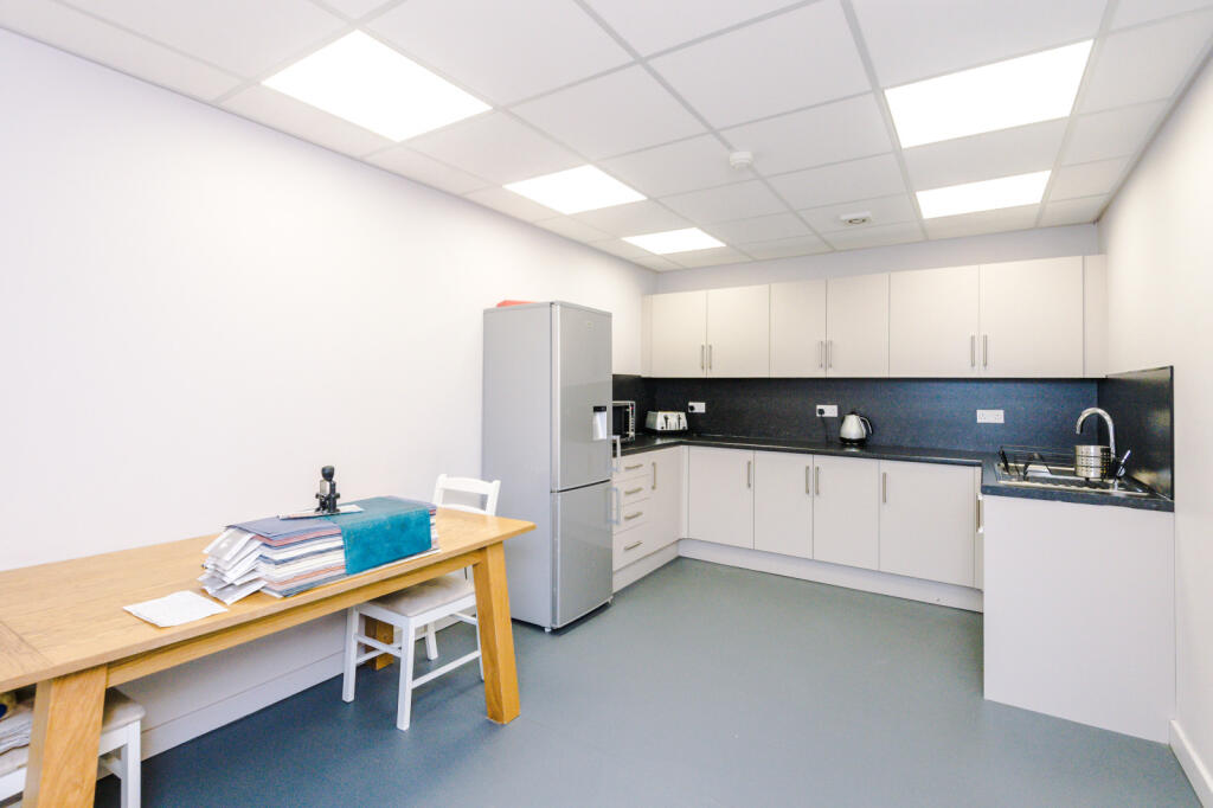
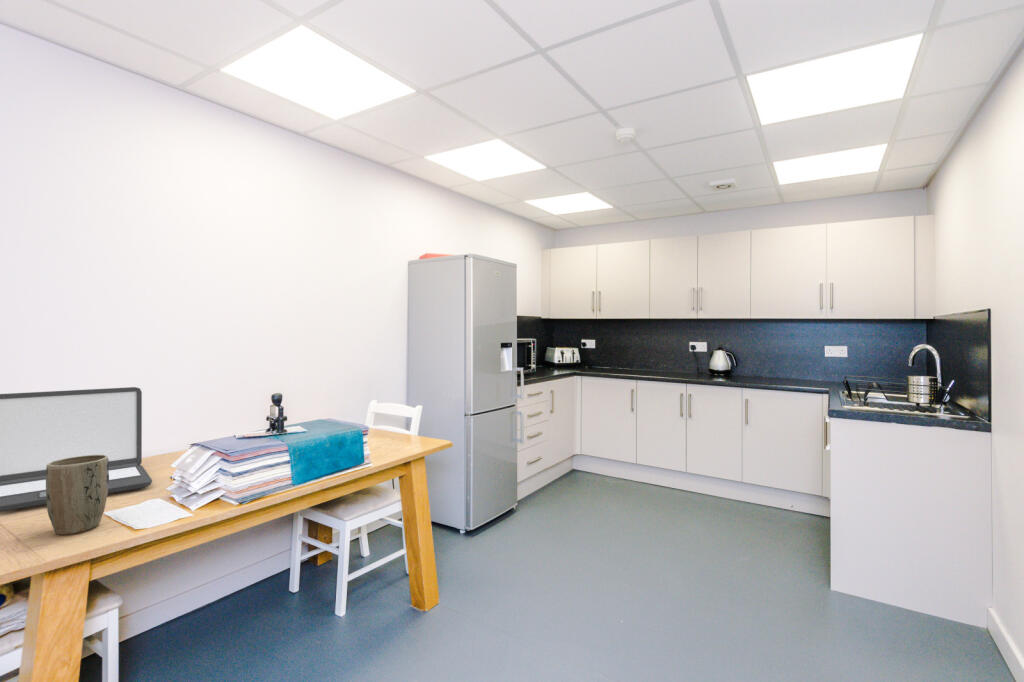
+ laptop (68, 441)
+ plant pot (78, 493)
